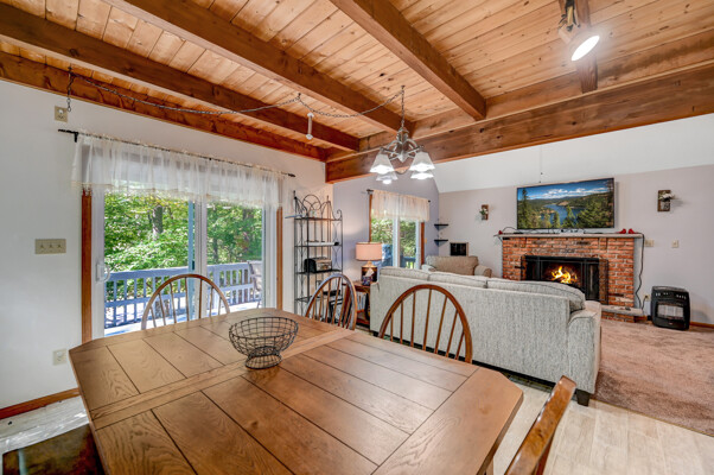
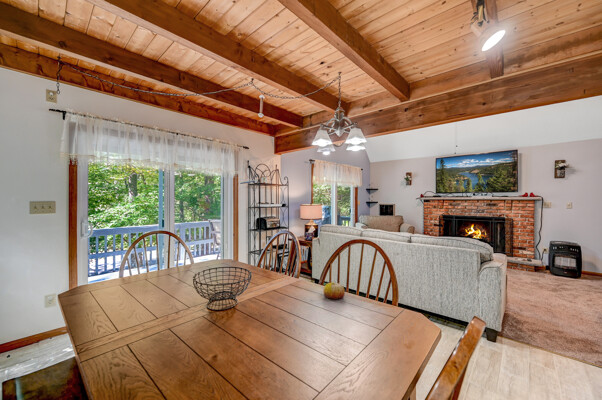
+ fruit (334, 289)
